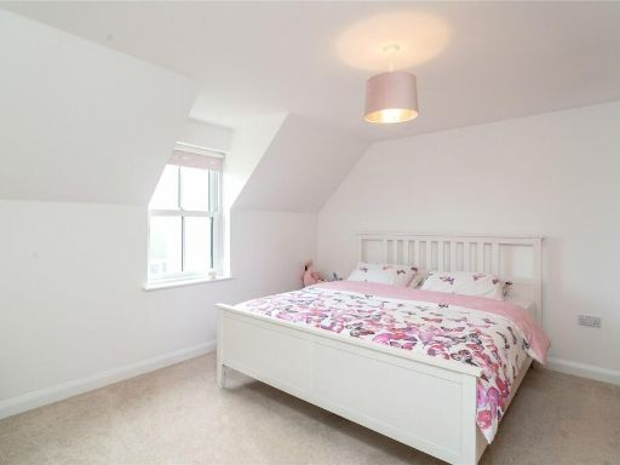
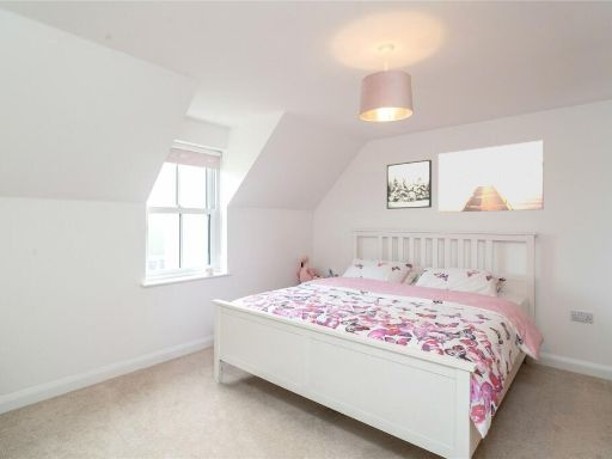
+ wall art (408, 185)
+ wall art (486, 179)
